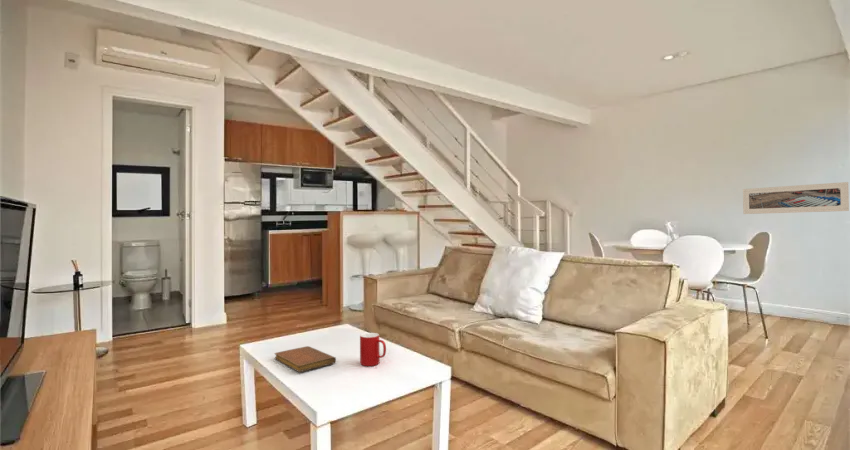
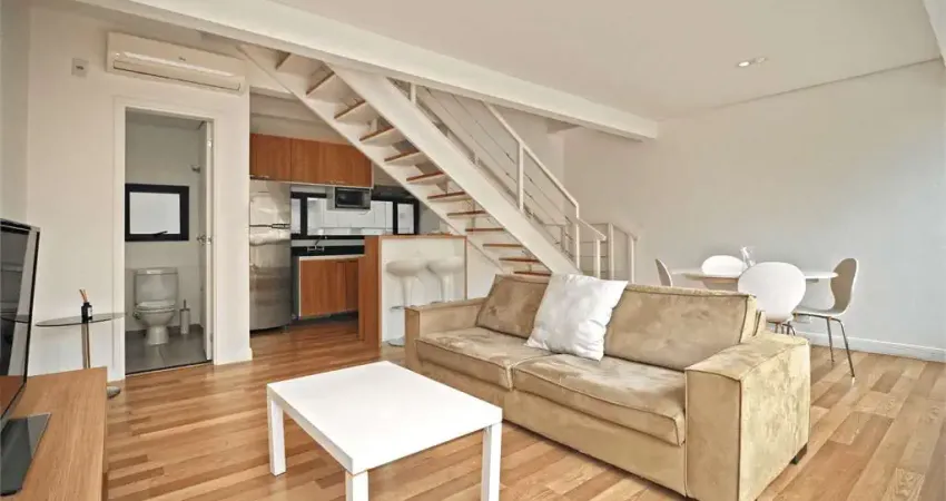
- cup (372, 349)
- notebook (304, 357)
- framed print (792, 199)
